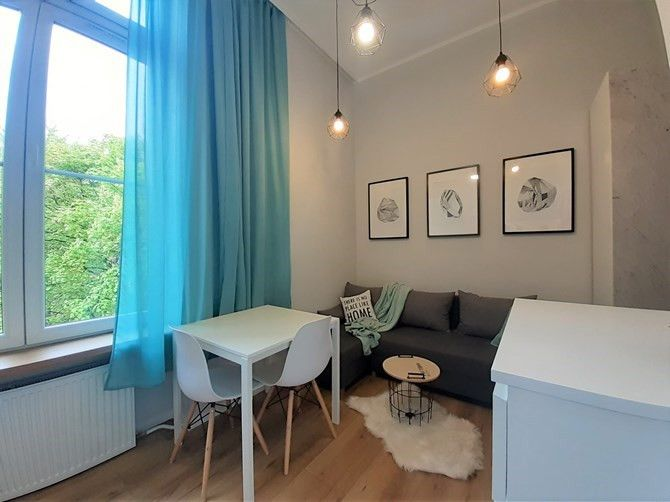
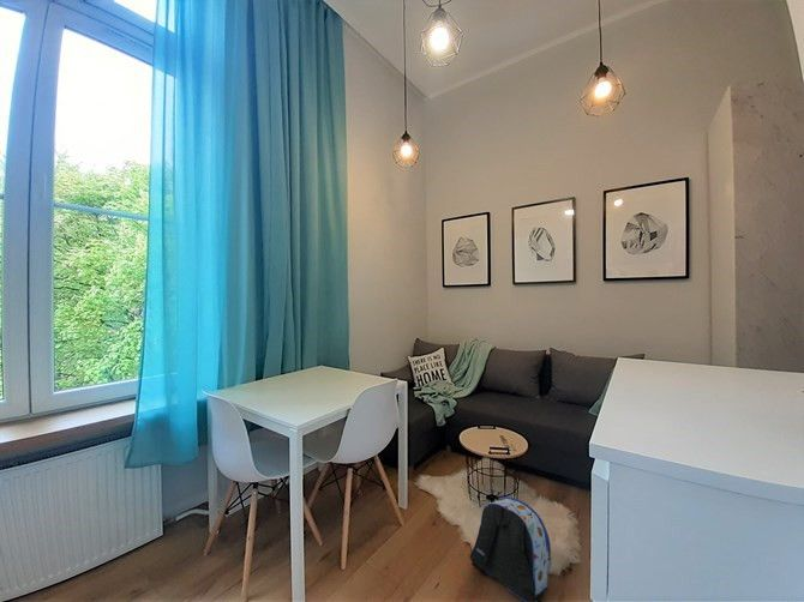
+ backpack (515, 540)
